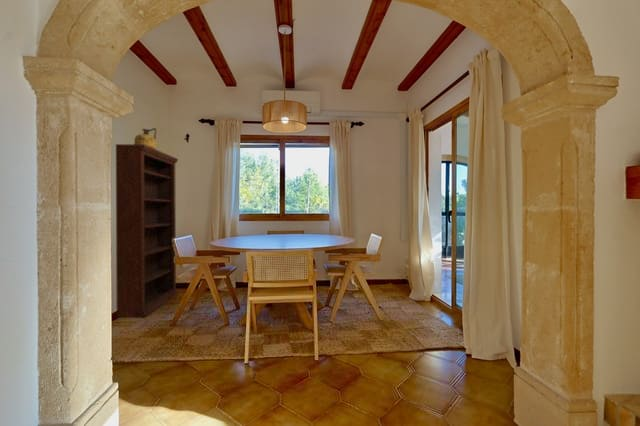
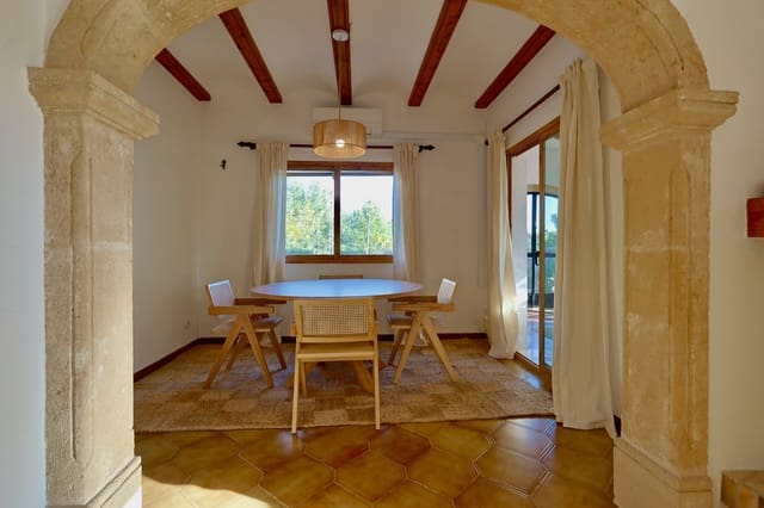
- ceramic jug (145, 137)
- bookshelf (150, 228)
